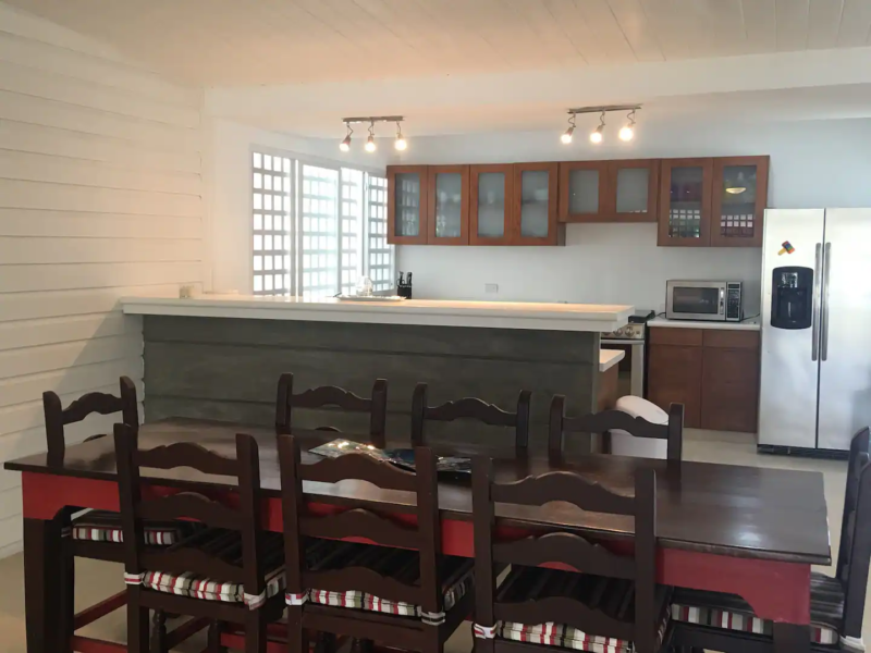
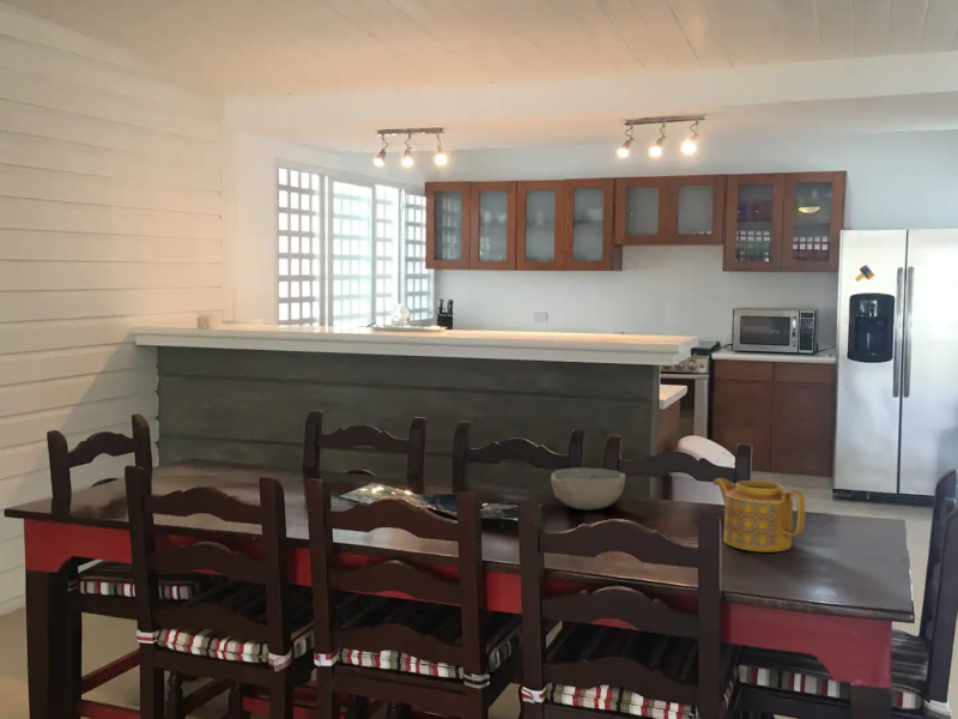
+ bowl (587, 489)
+ teapot (756, 513)
